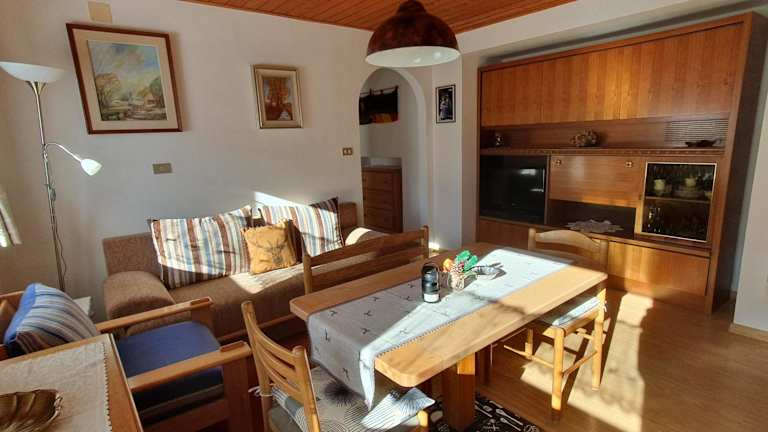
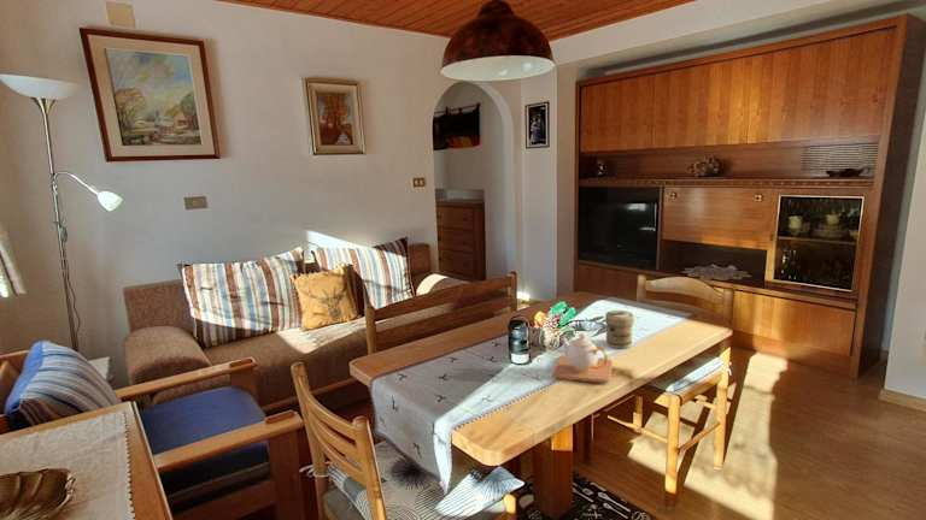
+ teapot (582, 350)
+ jar (619, 329)
